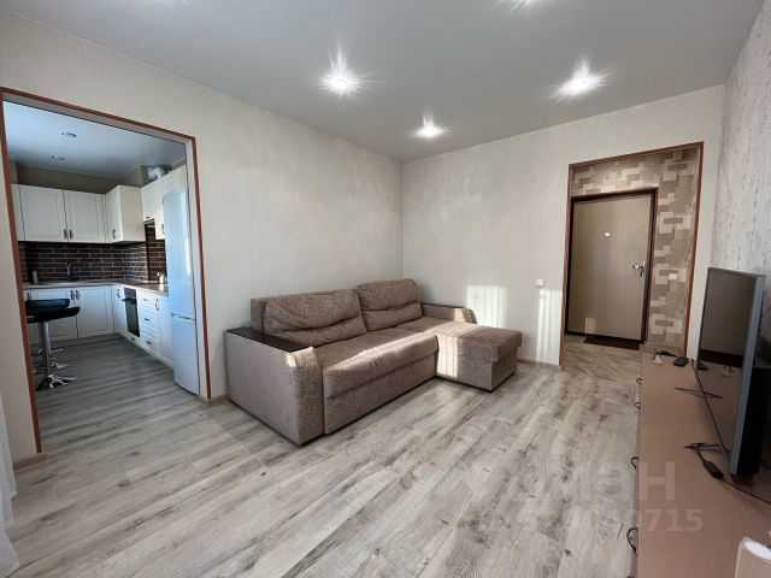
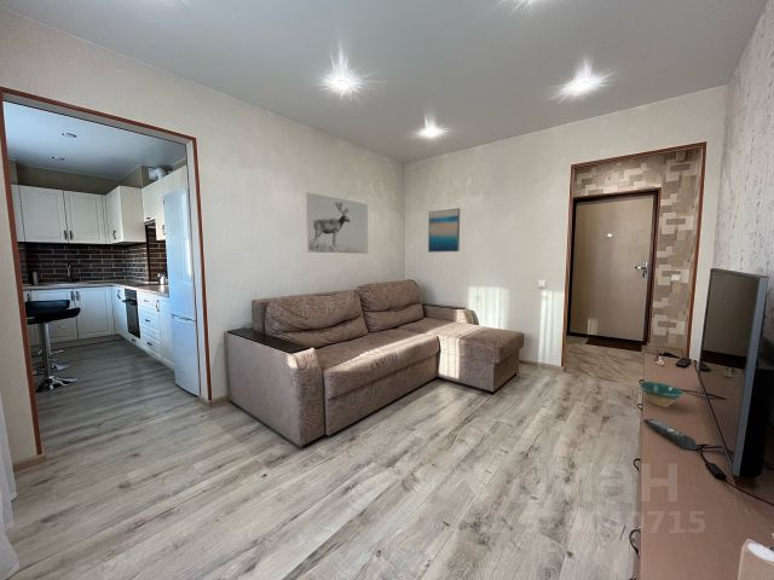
+ wall art (340, 226)
+ remote control (668, 431)
+ wall art (443, 231)
+ bowl (660, 395)
